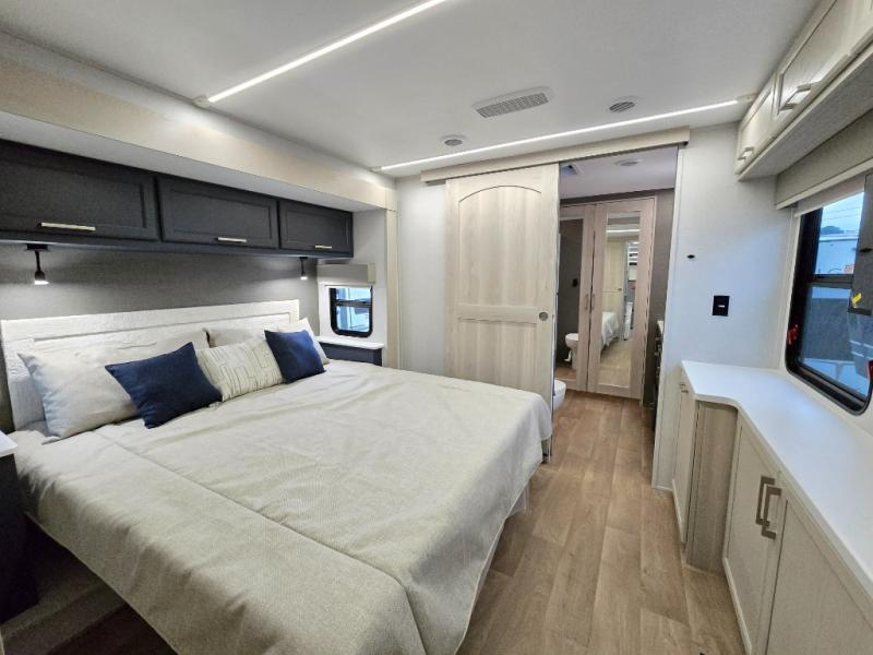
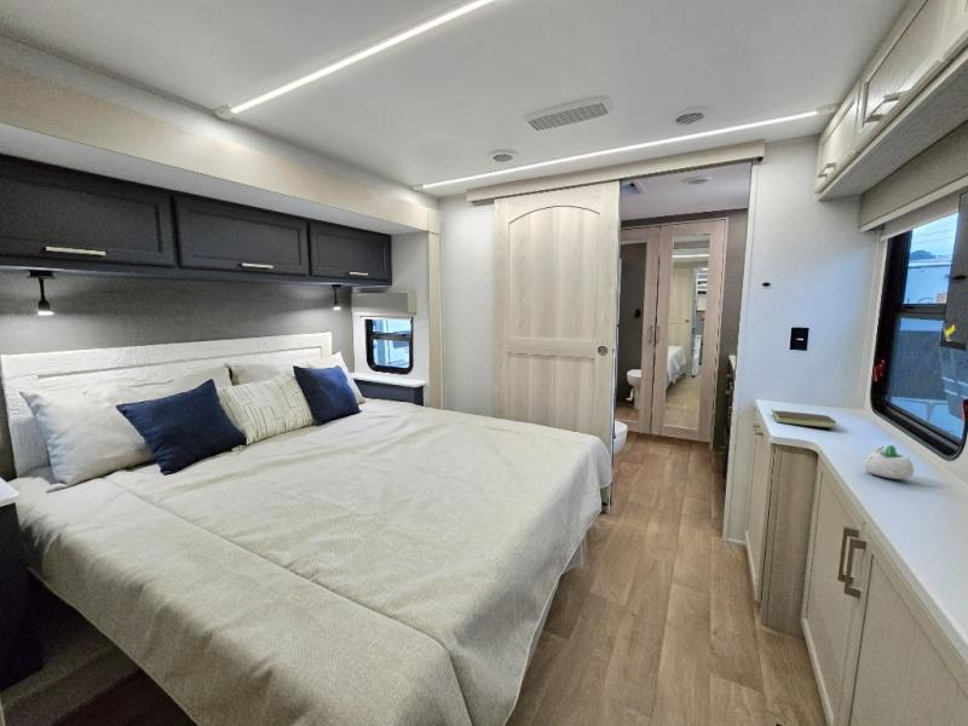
+ succulent planter (888, 460)
+ book (800, 417)
